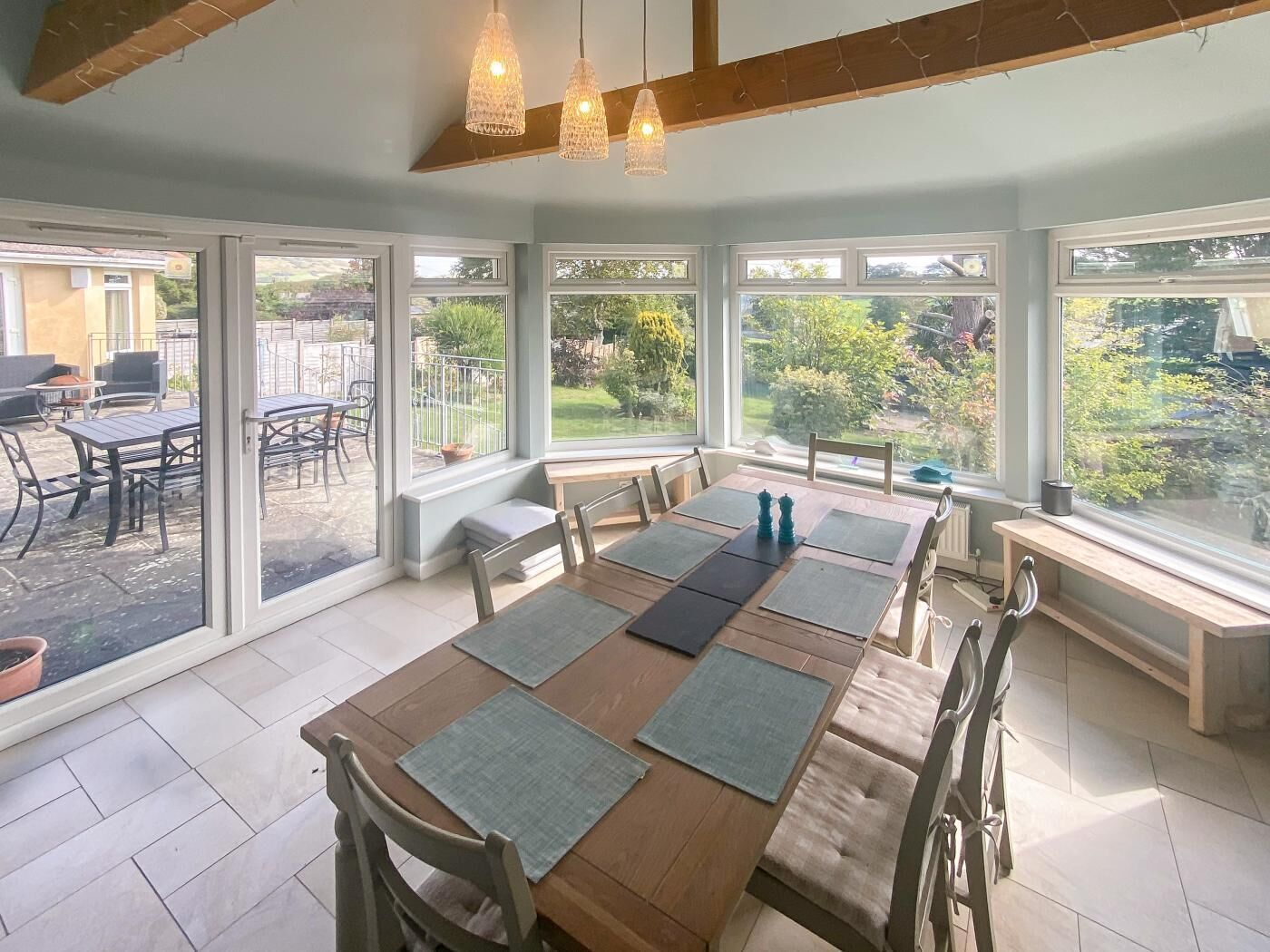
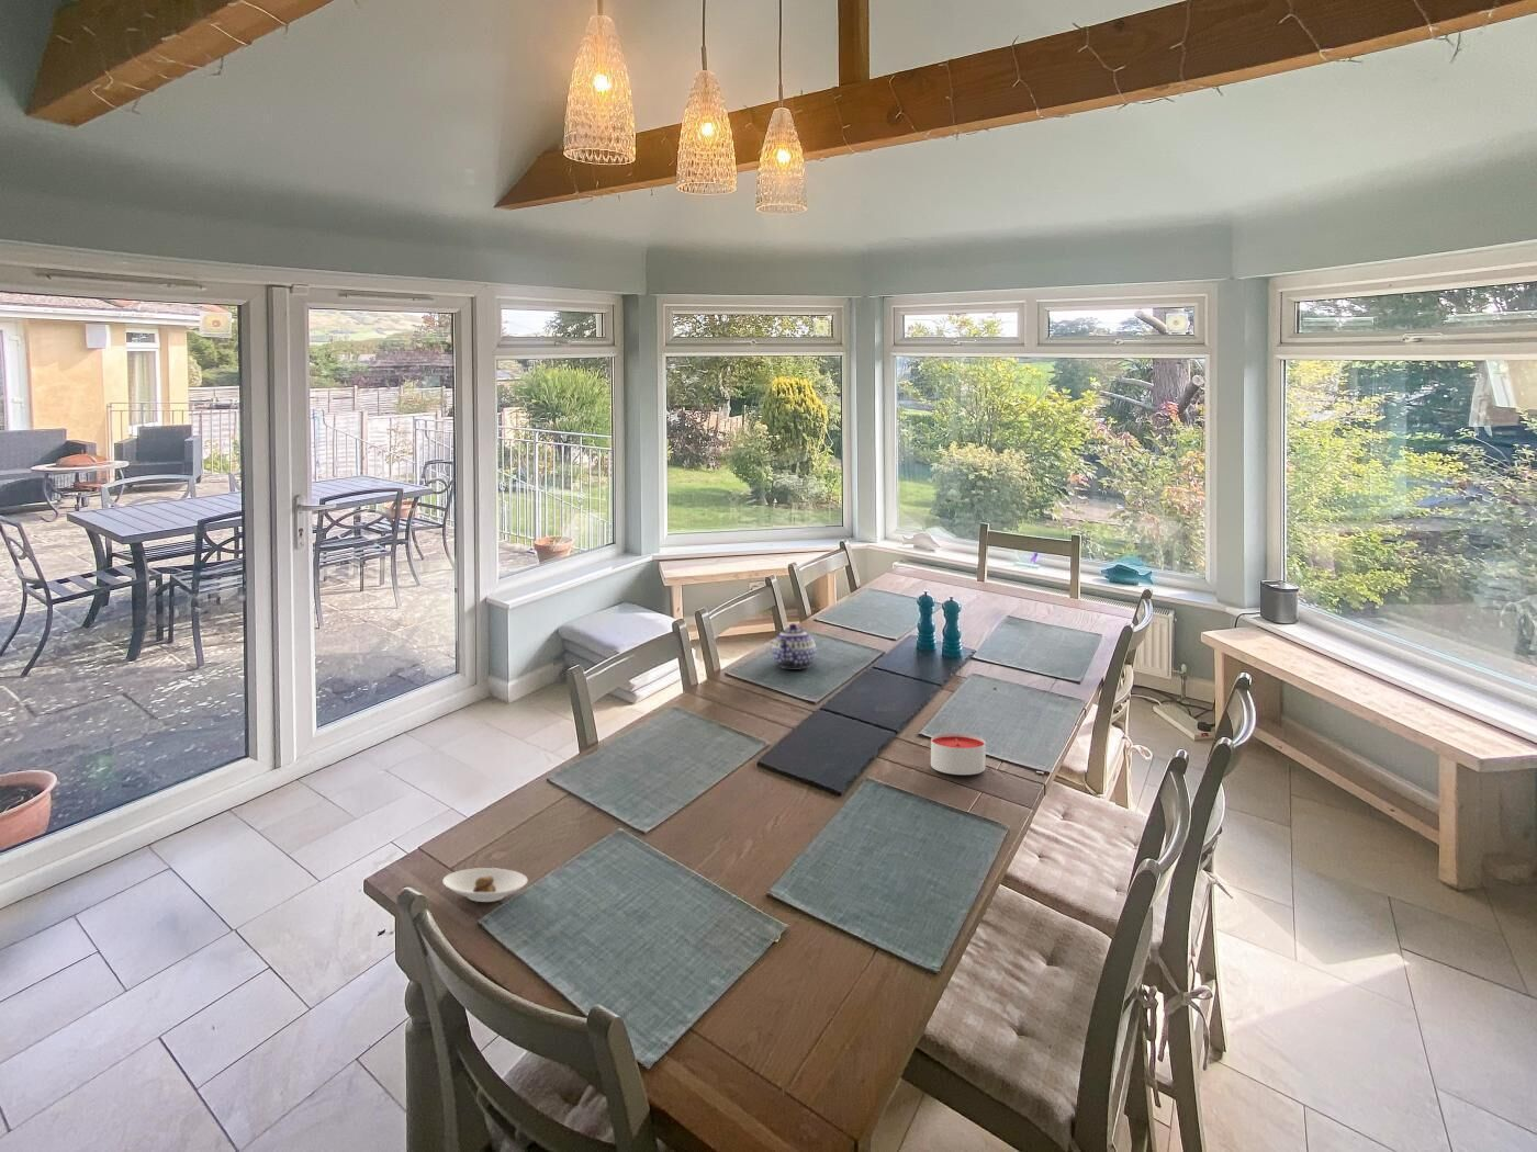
+ candle (957, 753)
+ teapot (794, 644)
+ saucer (485, 886)
